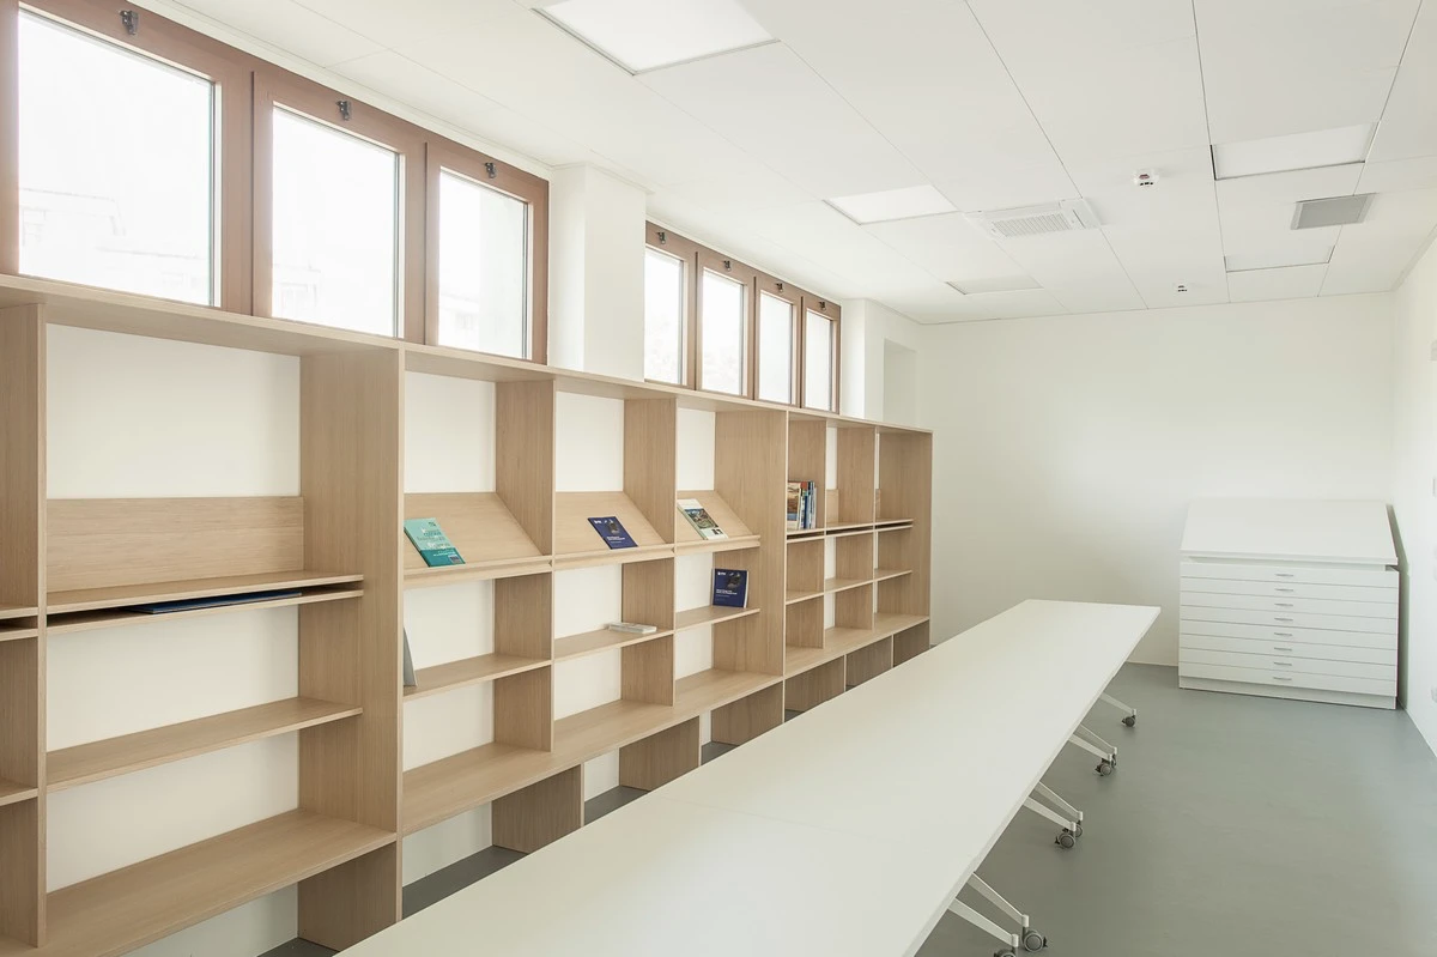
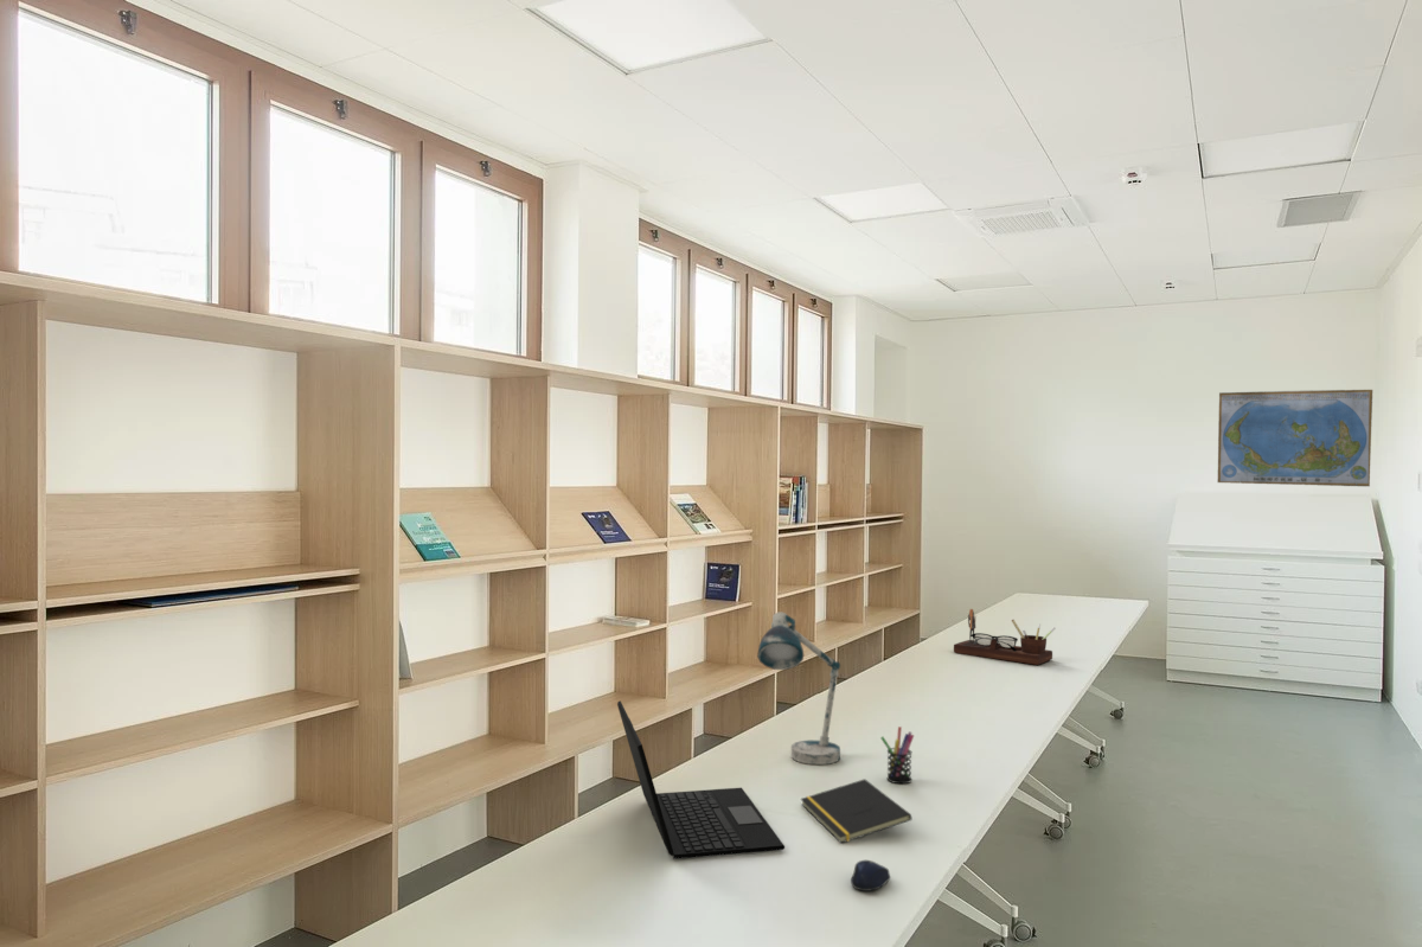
+ desk lamp (794, 666)
+ world map (1292, 437)
+ computer mouse (870, 871)
+ desk organizer (1005, 635)
+ pen holder (896, 754)
+ laptop (694, 791)
+ notepad (853, 808)
